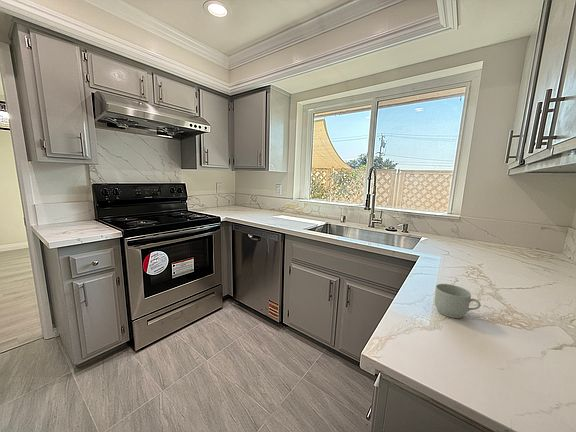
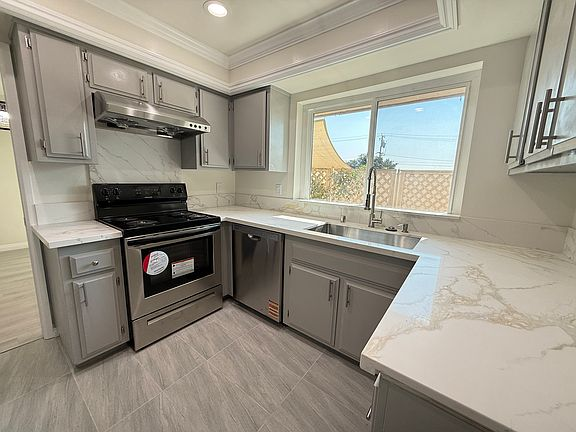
- mug (456, 302)
